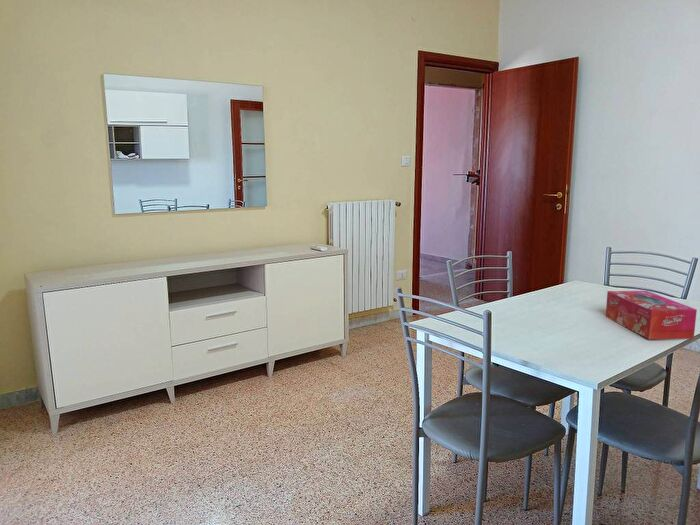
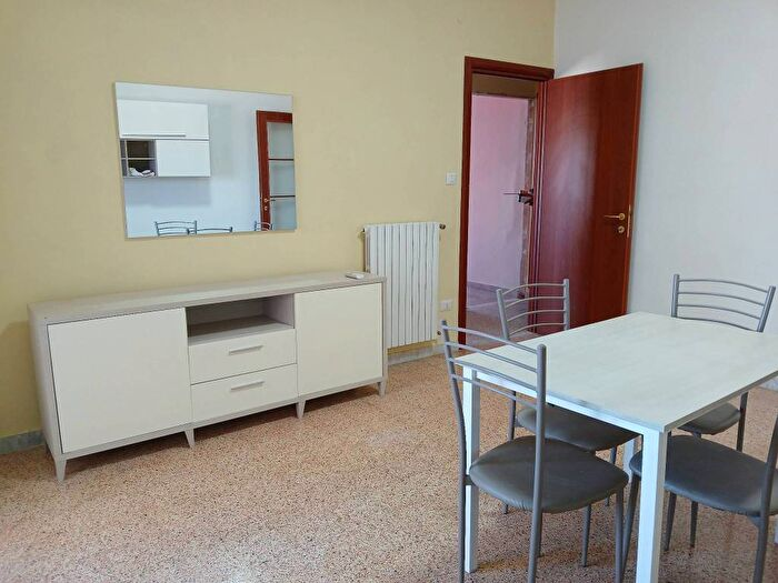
- tissue box (647, 313)
